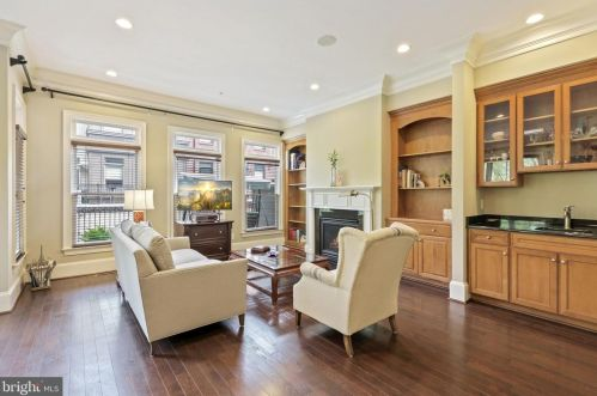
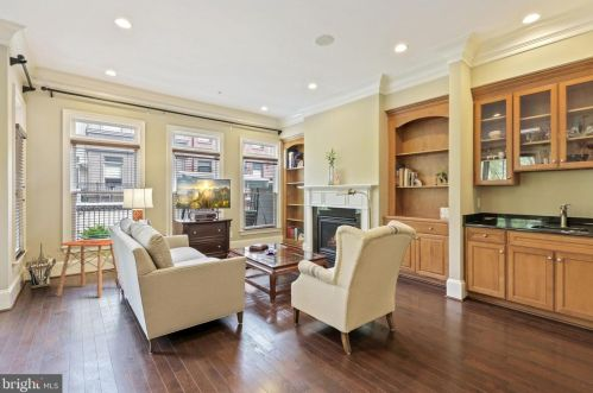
+ side table (92, 264)
